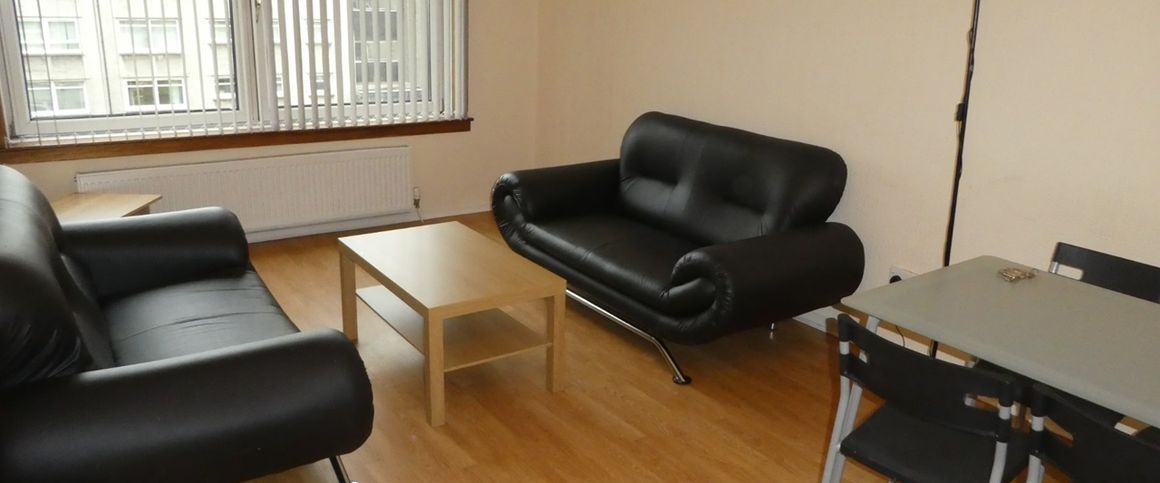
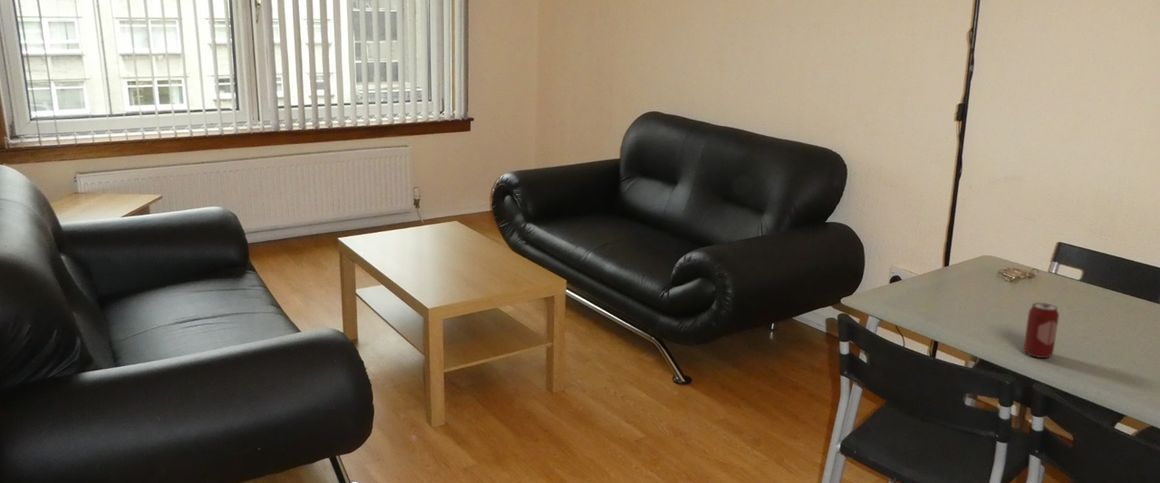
+ beverage can (1041, 329)
